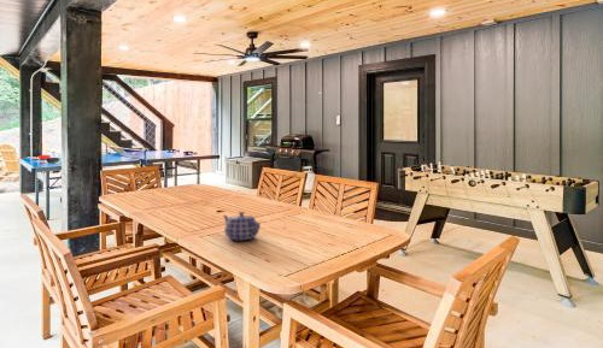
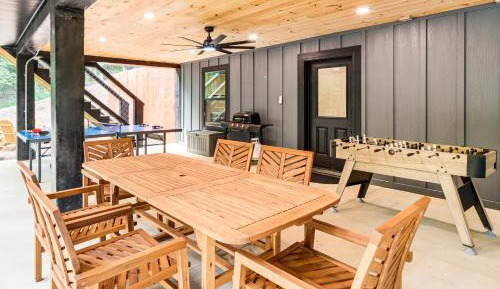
- teapot (240, 224)
